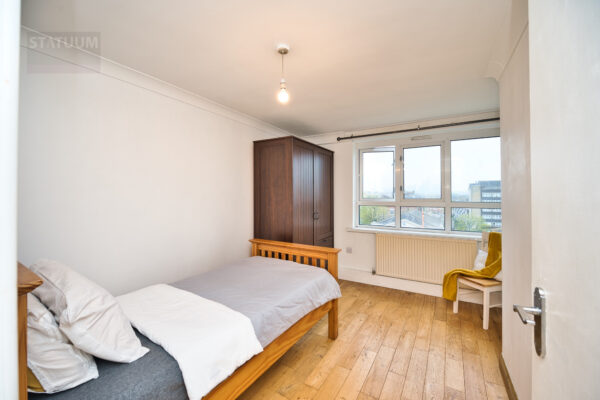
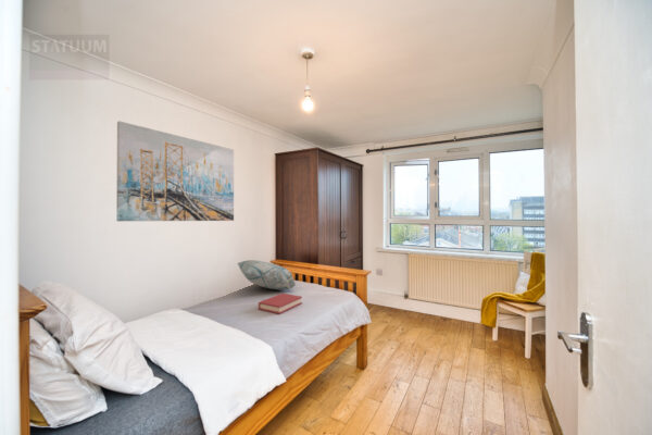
+ decorative pillow (264, 274)
+ hardback book (280, 302)
+ wall art (185, 178)
